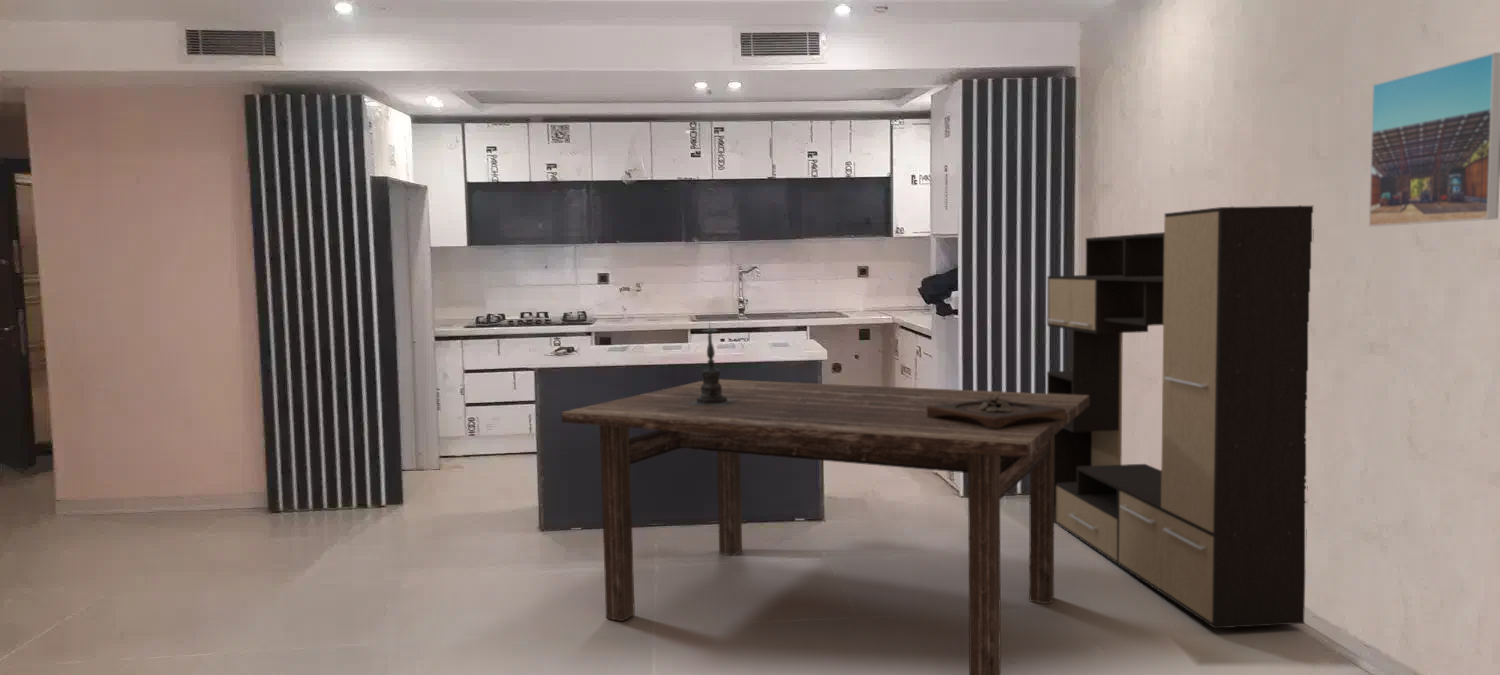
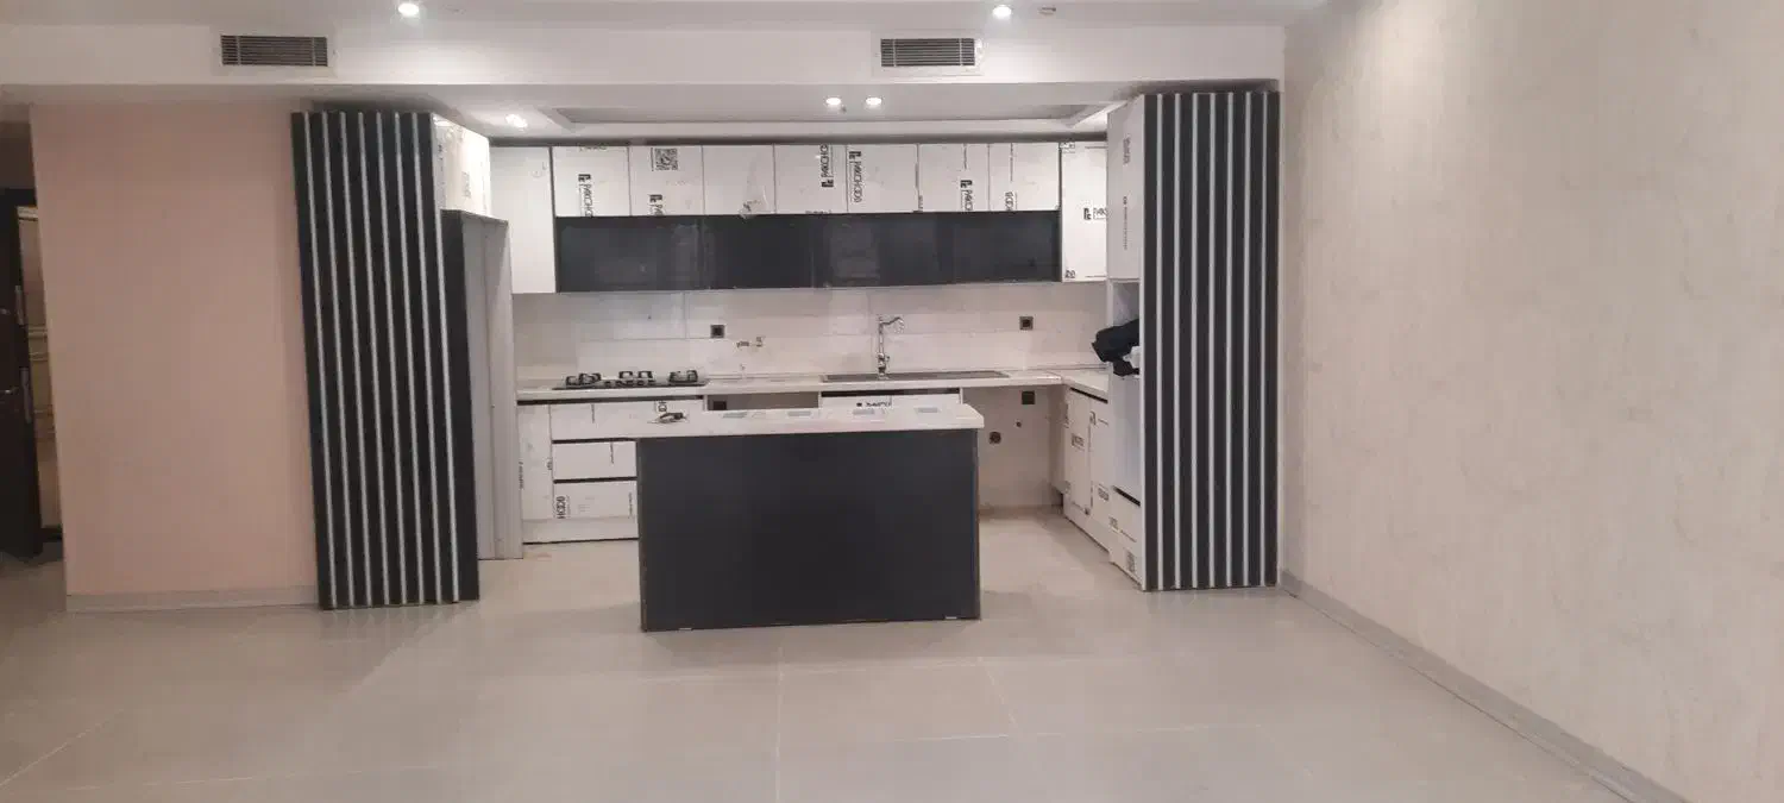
- dining table (833, 461)
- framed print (1430, 146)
- wooden tray (994, 405)
- media console (1121, 389)
- candle holder (711, 359)
